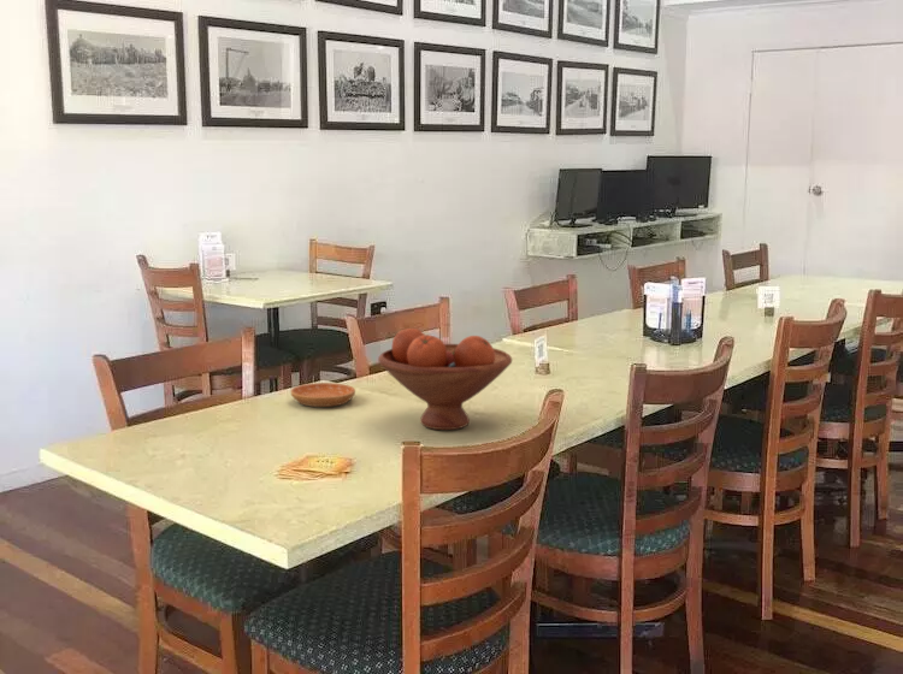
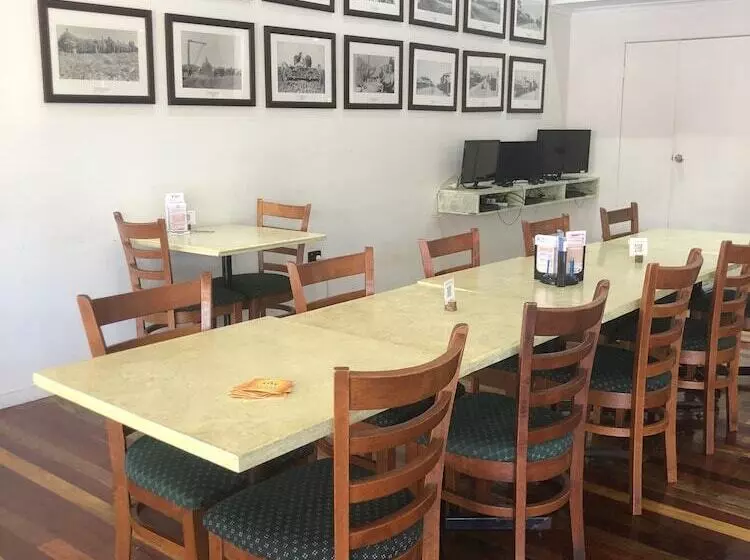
- saucer (323, 395)
- fruit bowl (444, 377)
